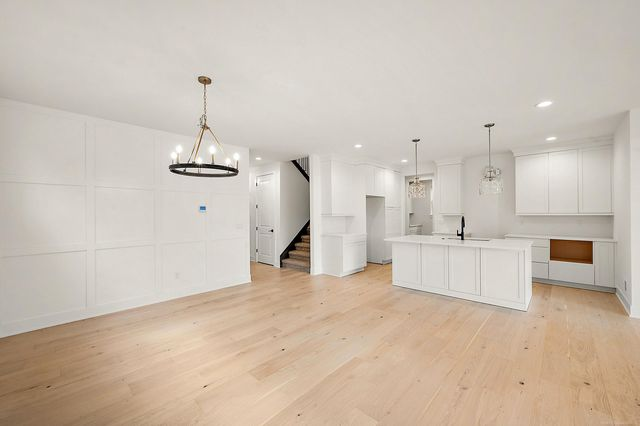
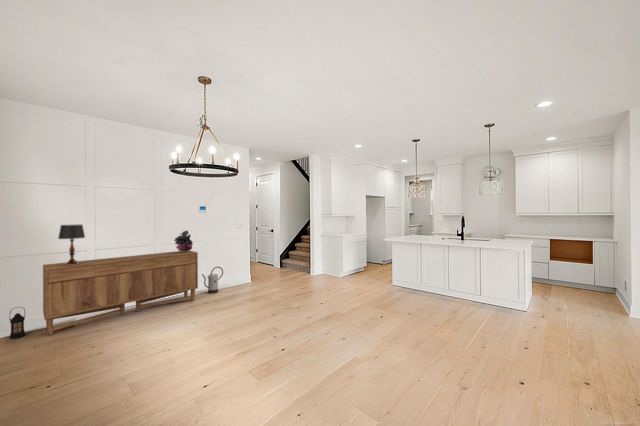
+ watering can (212, 279)
+ table lamp (71, 244)
+ lantern (17, 322)
+ potted plant (184, 241)
+ sideboard (130, 285)
